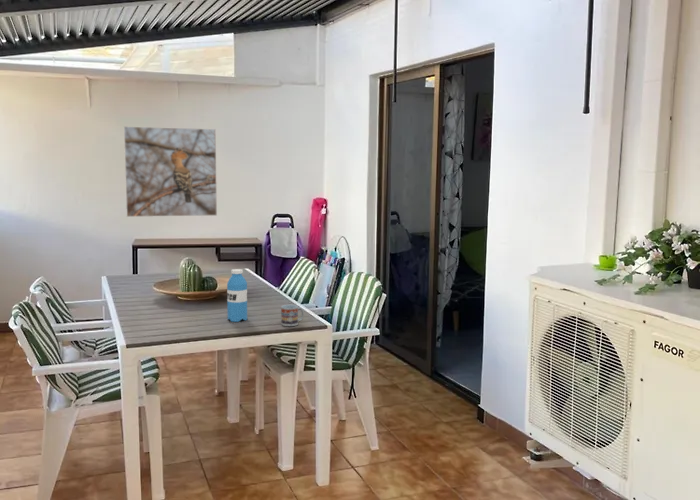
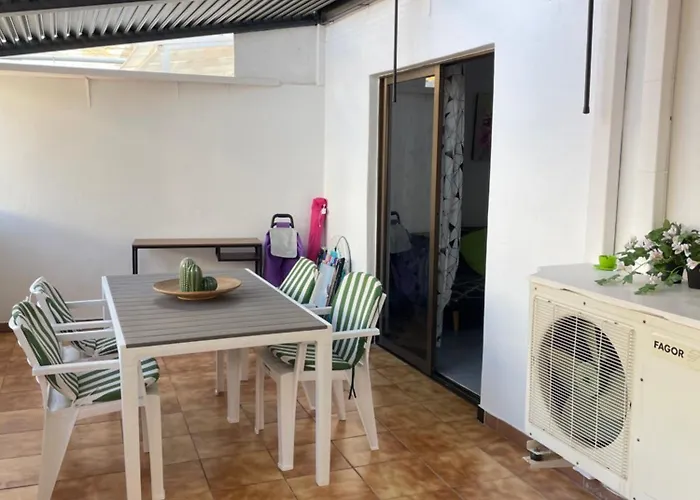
- cup (292, 315)
- water bottle (237, 294)
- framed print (171, 172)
